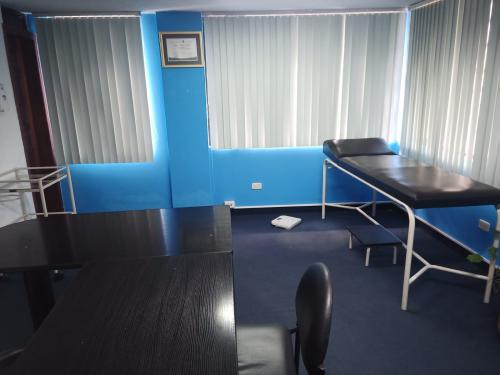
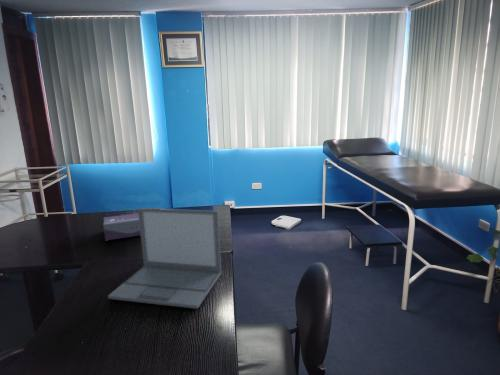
+ laptop (165, 253)
+ tissue box (130, 224)
